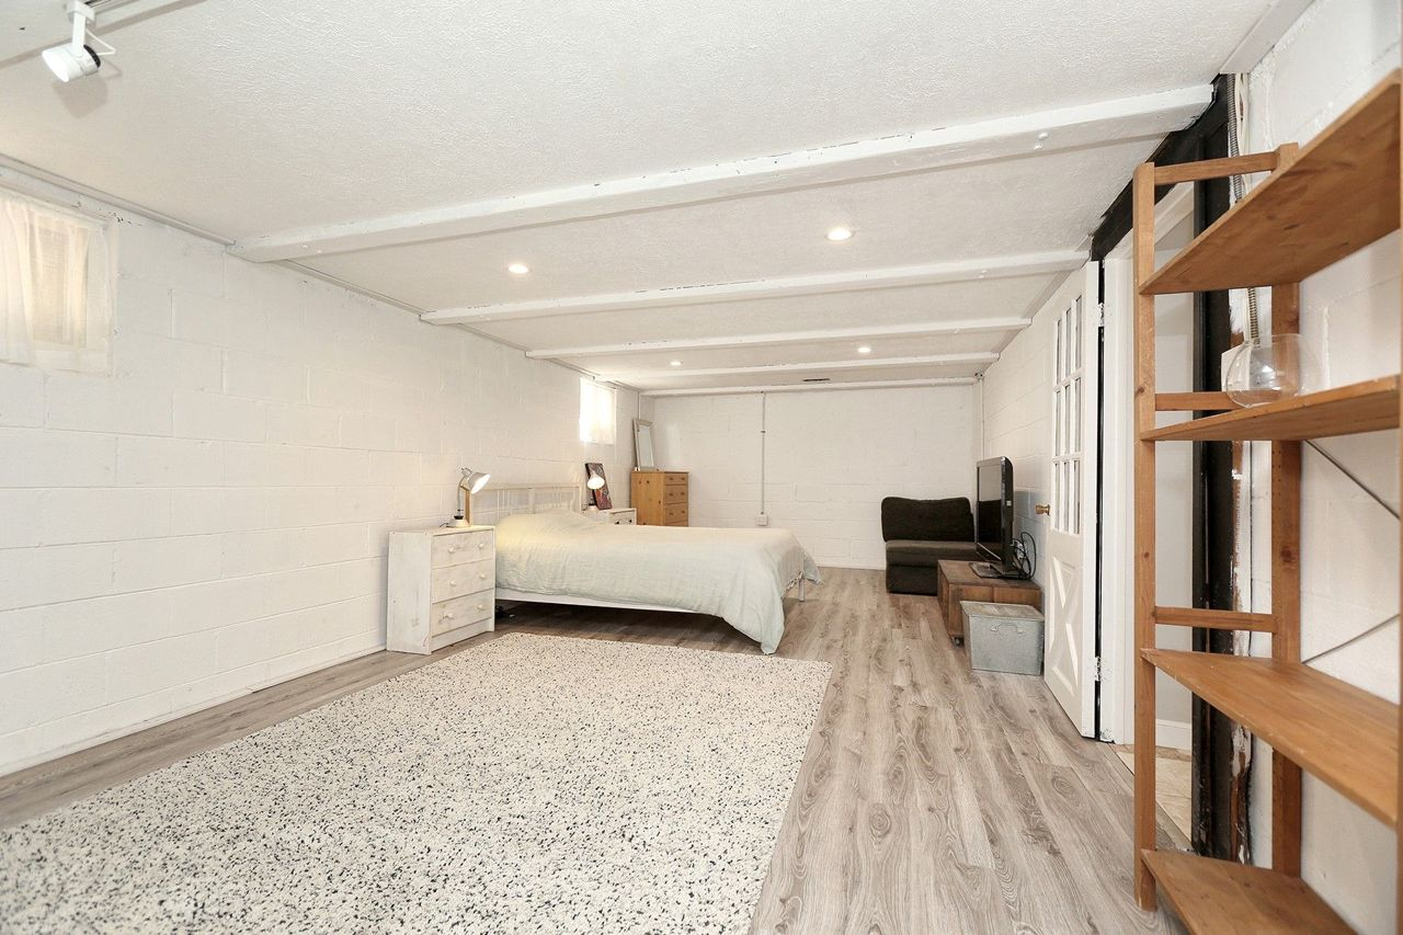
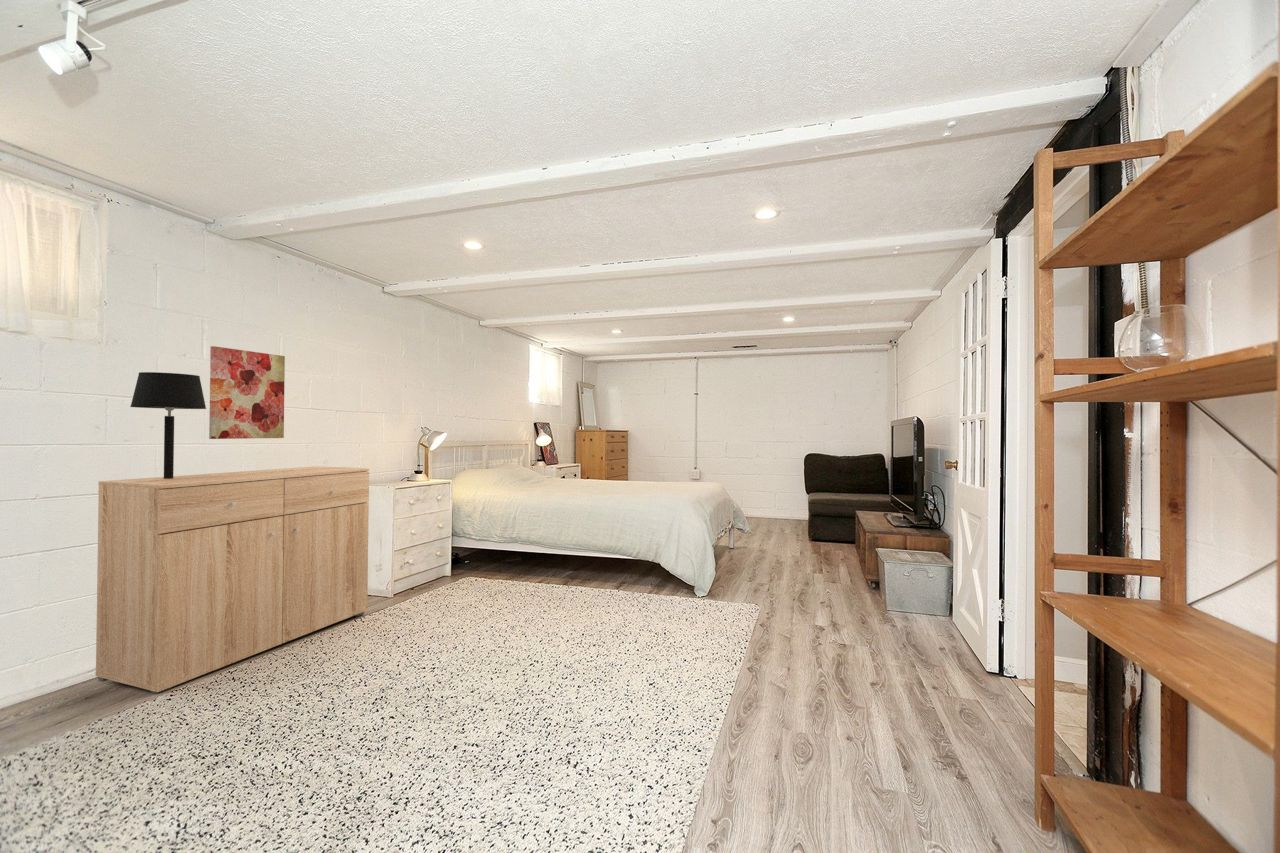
+ wall art (249, 394)
+ table lamp (169, 426)
+ dresser (255, 558)
